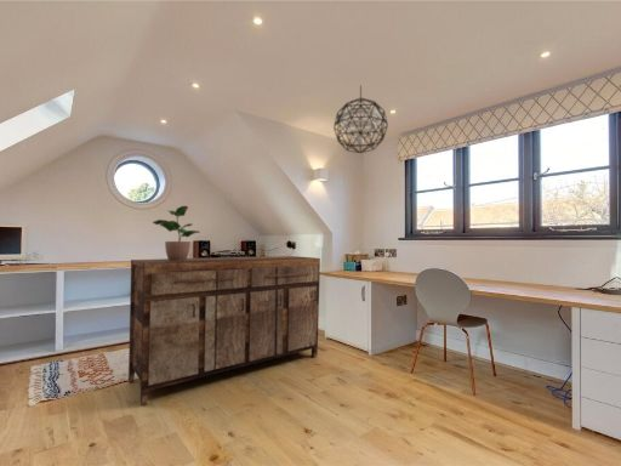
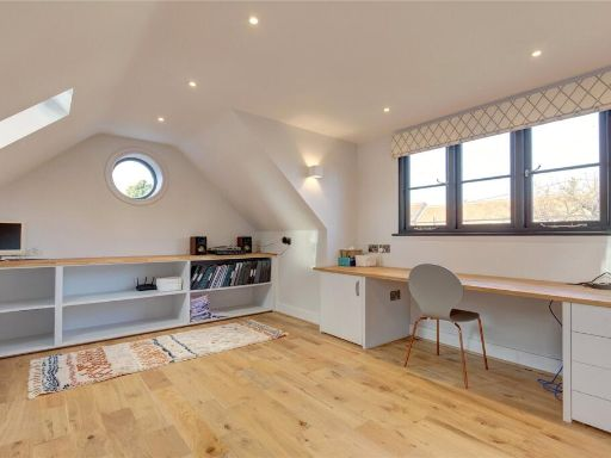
- pendant light (360, 119)
- potted plant (176, 231)
- sideboard (234, 313)
